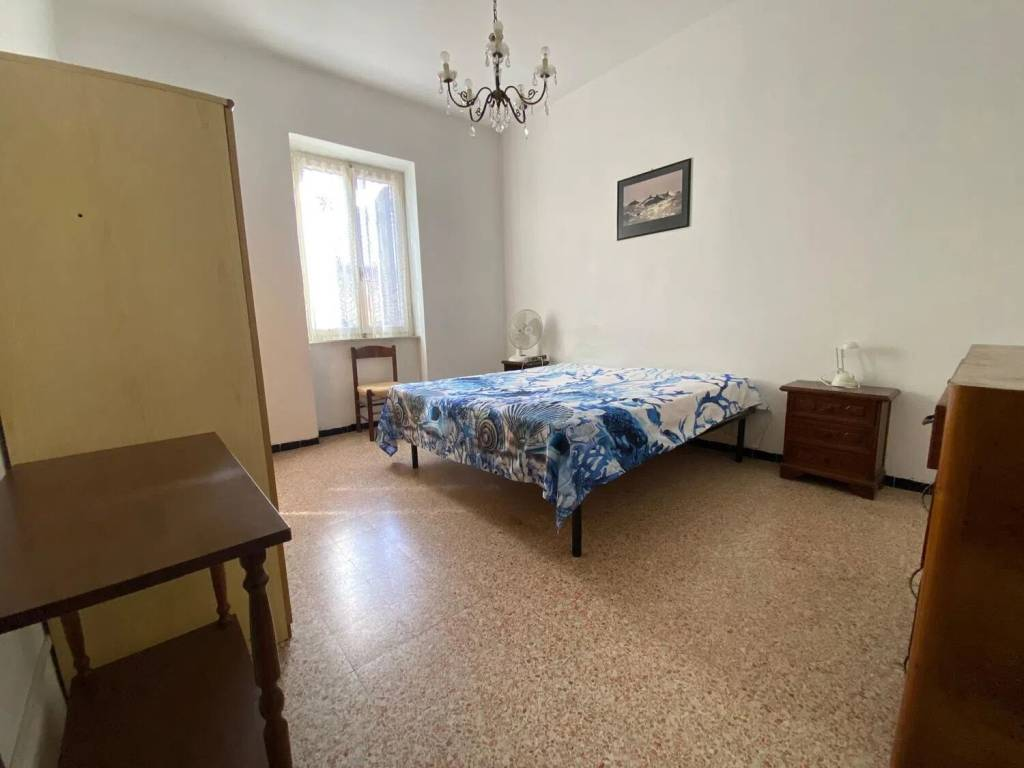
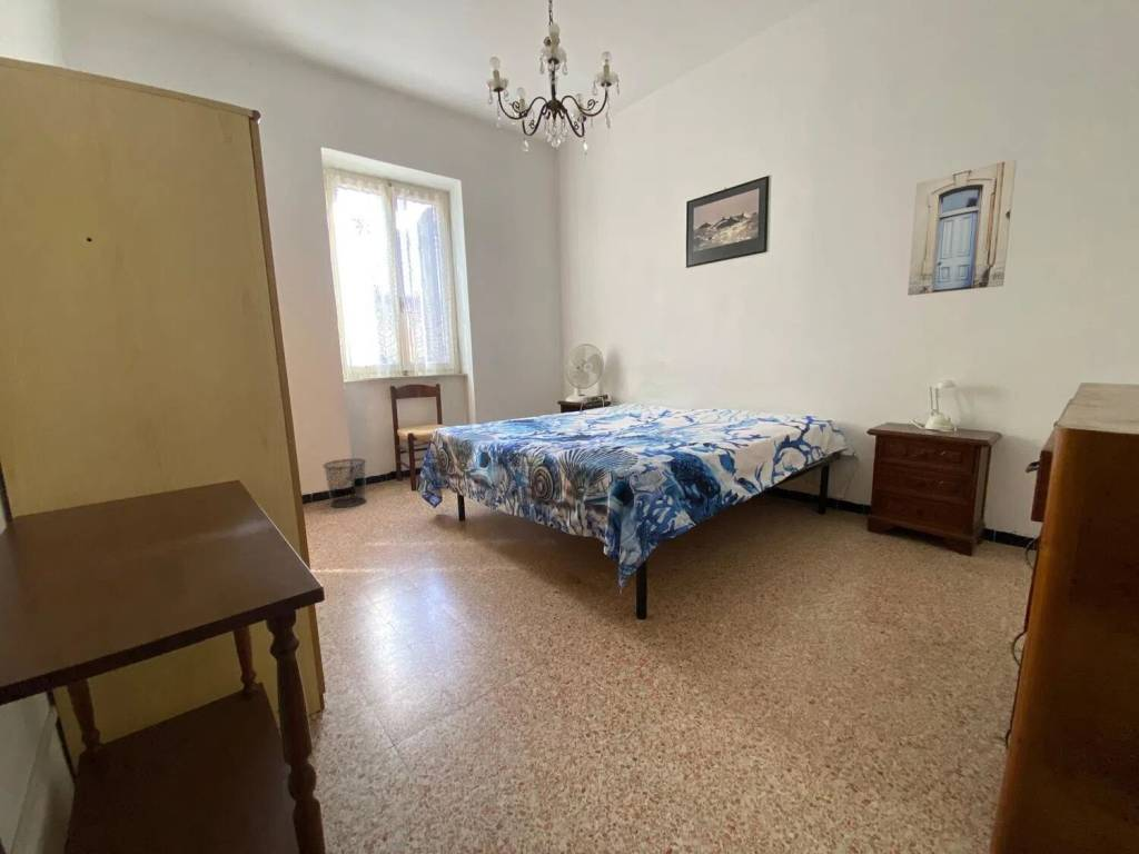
+ wall art (958, 232)
+ waste bin (346, 483)
